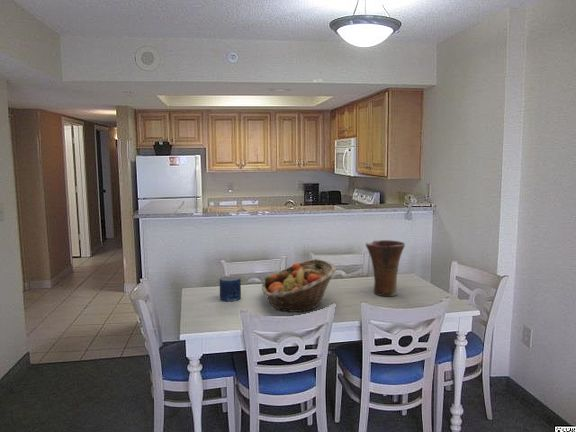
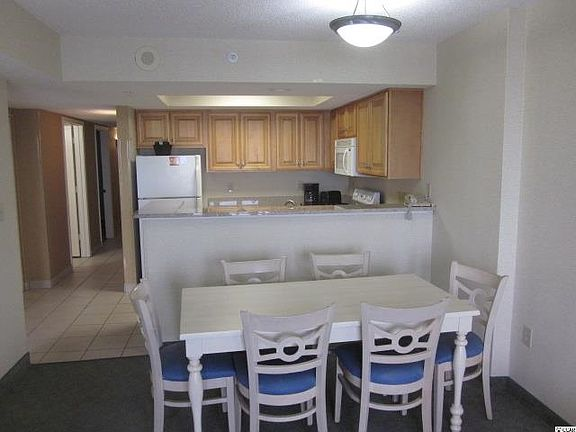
- vase (384, 268)
- candle (230, 288)
- fruit basket (298, 283)
